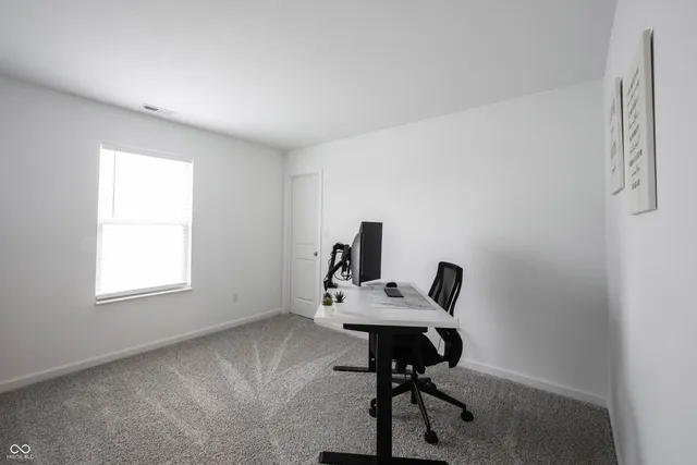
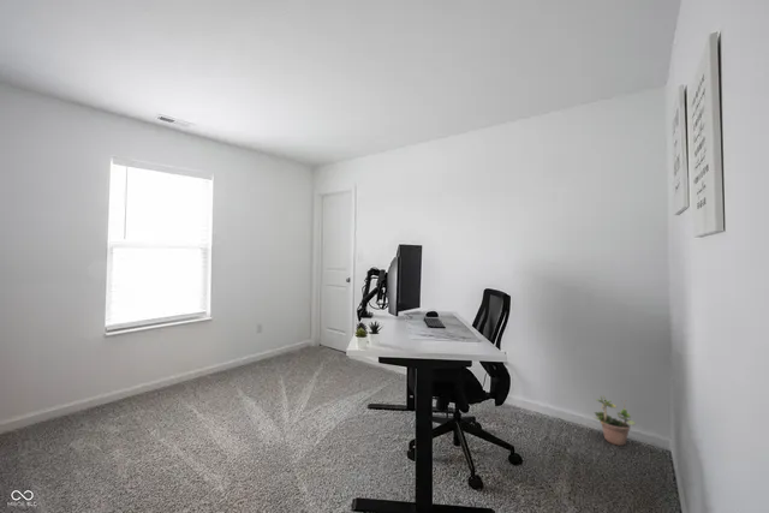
+ potted plant (613, 418)
